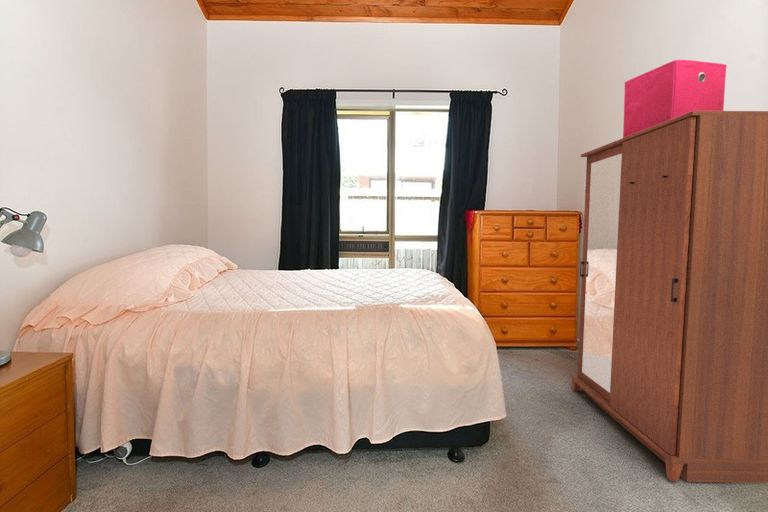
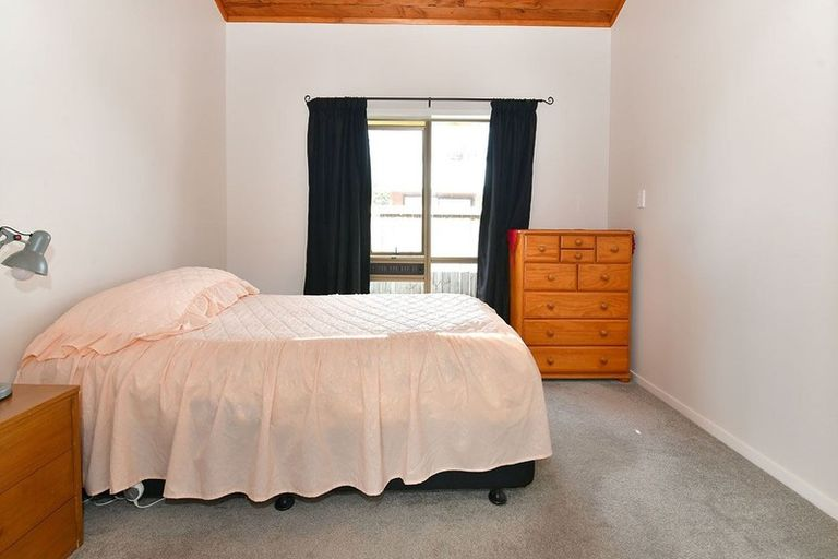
- wardrobe (660, 286)
- storage bin (671, 104)
